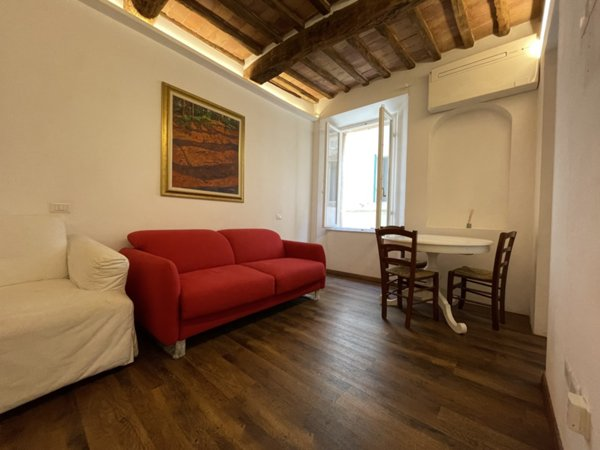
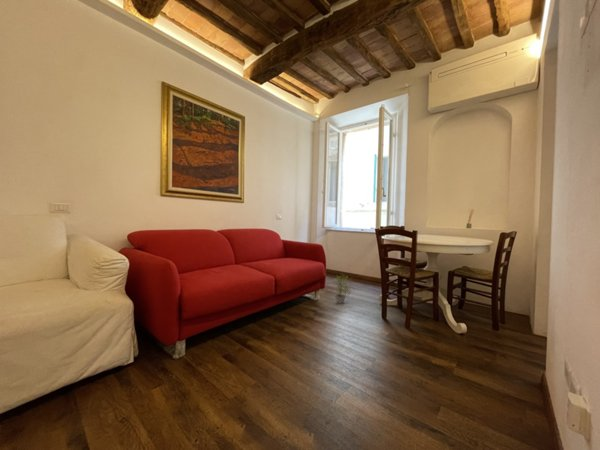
+ potted plant (342, 286)
